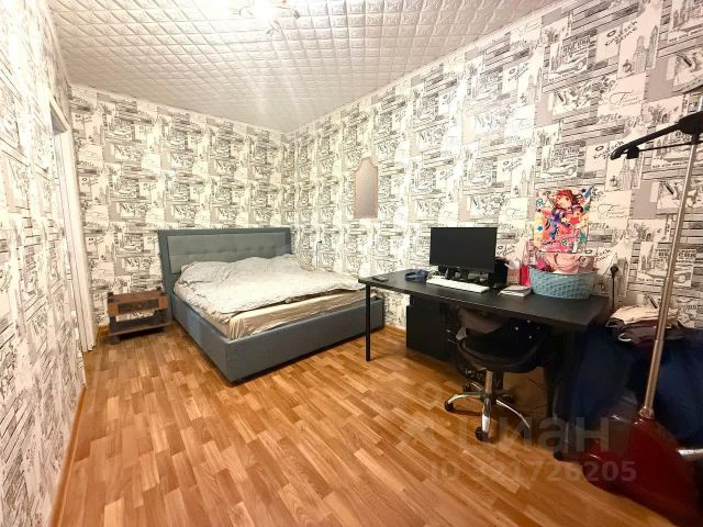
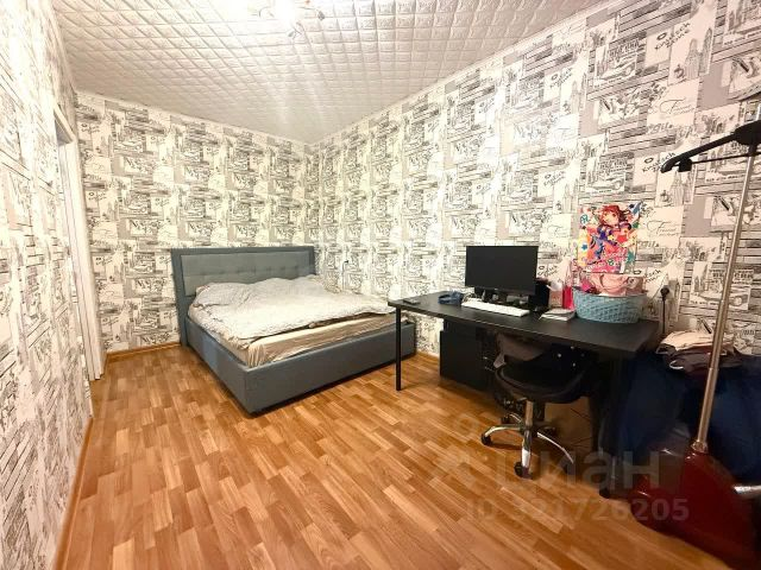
- home mirror (365, 188)
- nightstand (138, 312)
